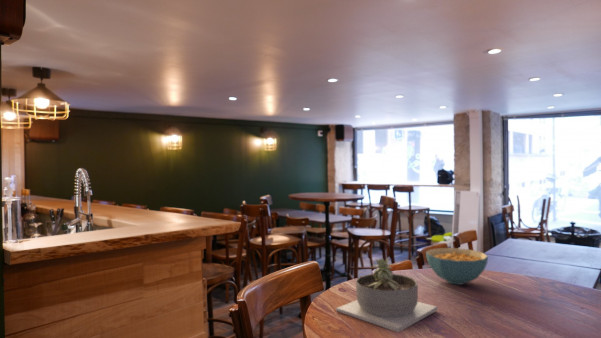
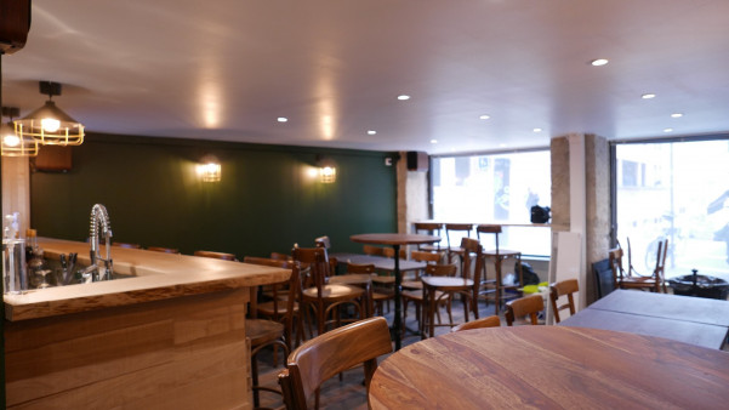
- cereal bowl (456, 267)
- succulent planter (386, 285)
